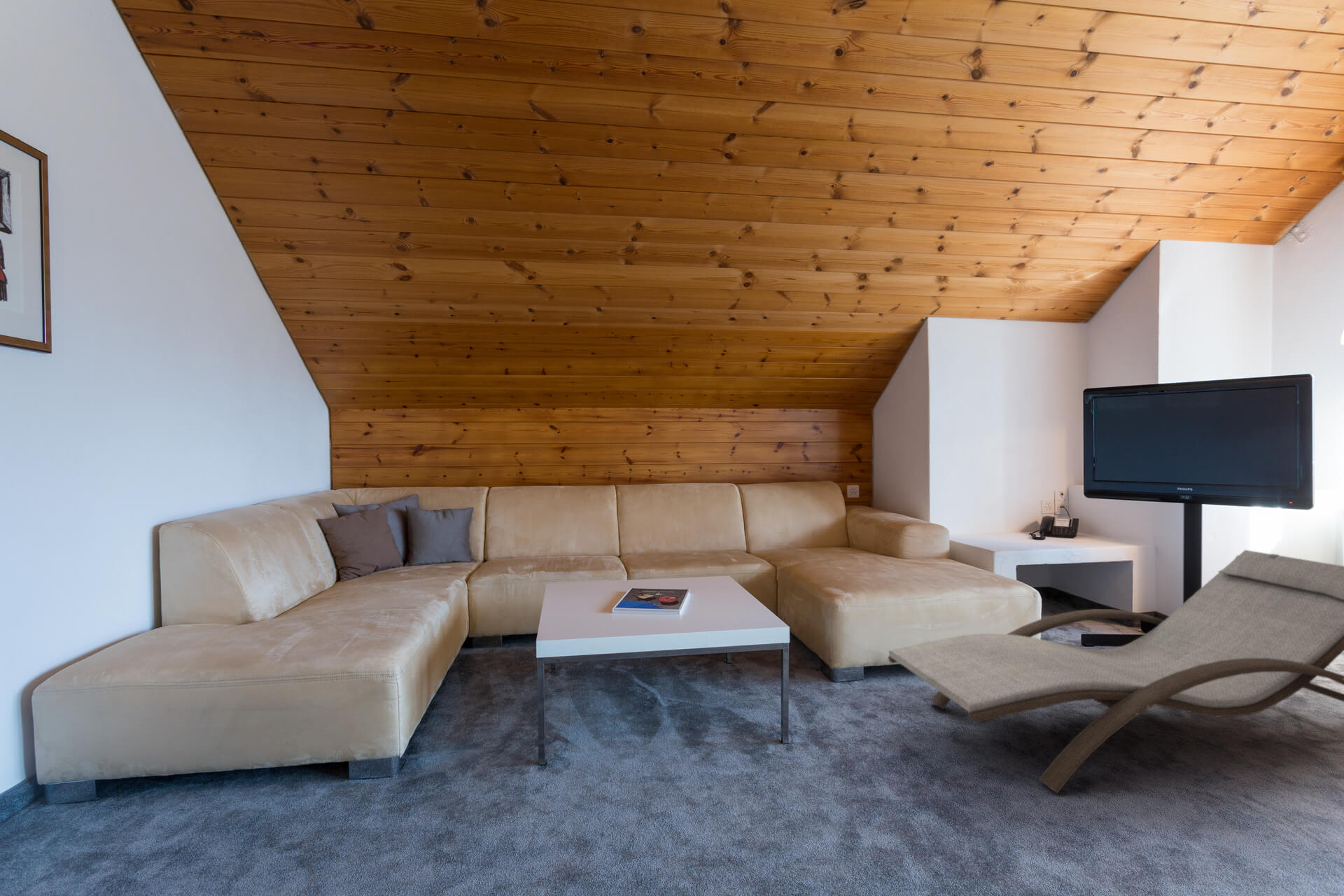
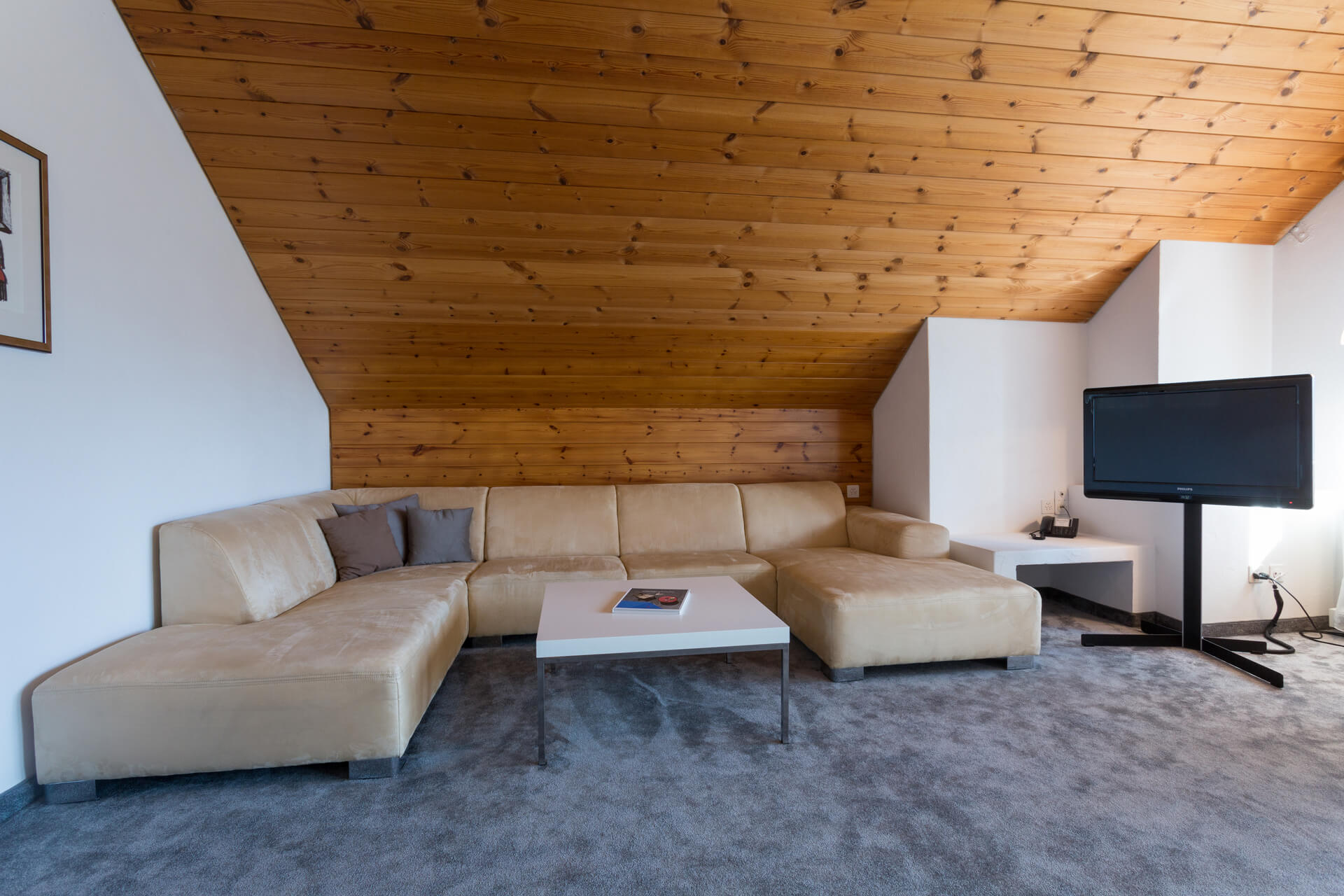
- lounge chair (1140, 648)
